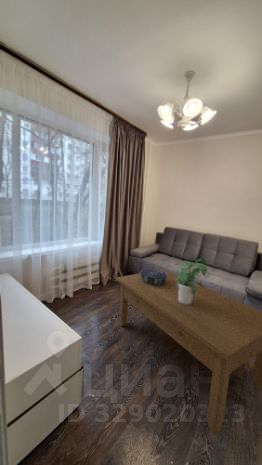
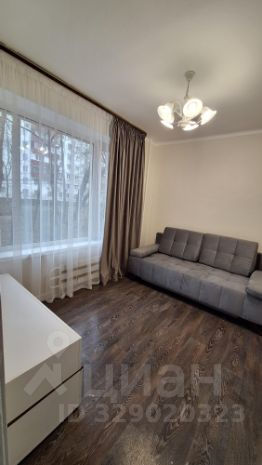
- decorative bowl (153, 277)
- coffee table (181, 323)
- potted plant (190, 280)
